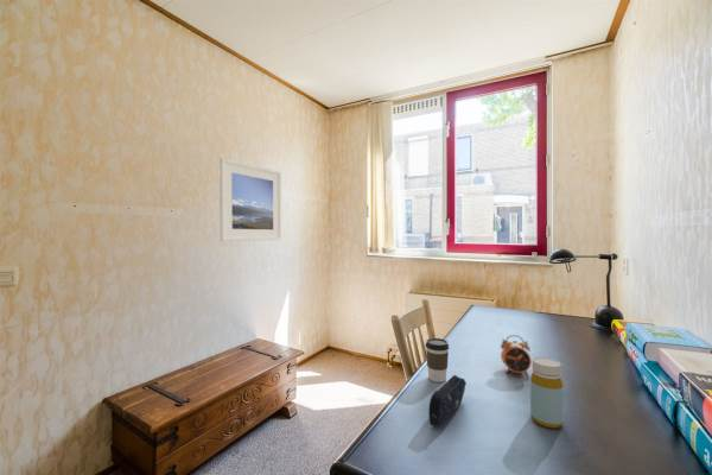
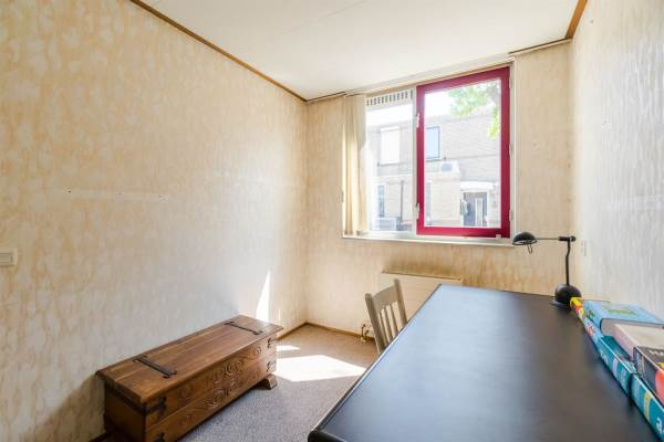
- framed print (253, 203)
- pencil case (447, 398)
- bottle (546, 391)
- coffee cup (437, 360)
- alarm clock (515, 354)
